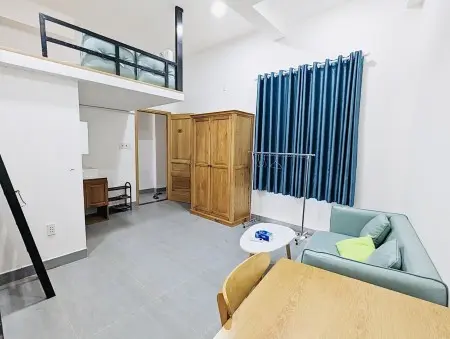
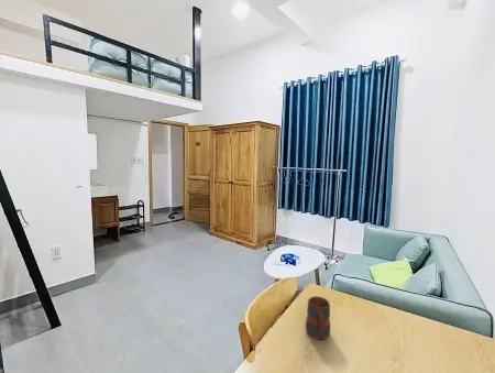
+ mug (319, 319)
